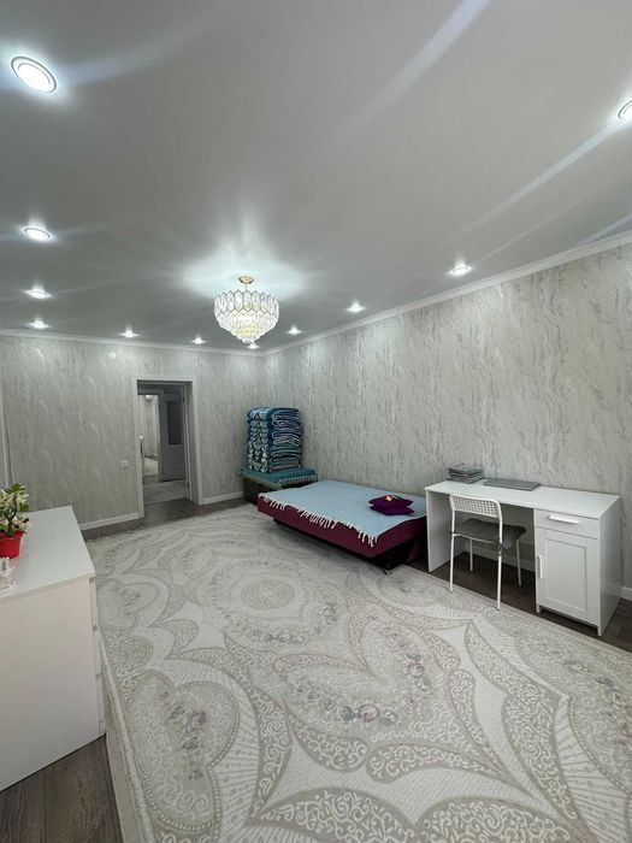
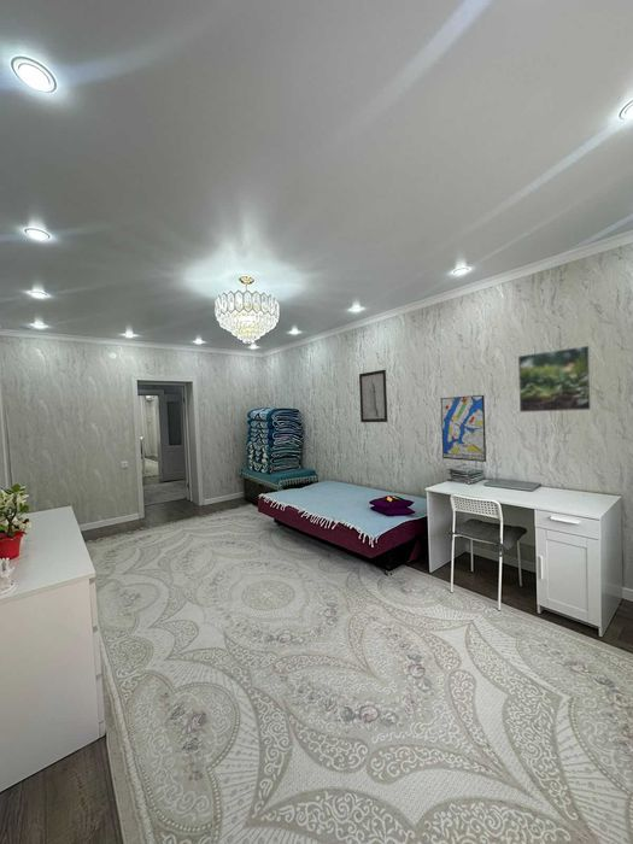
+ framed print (552, 381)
+ wall art (373, 397)
+ wall art (462, 428)
